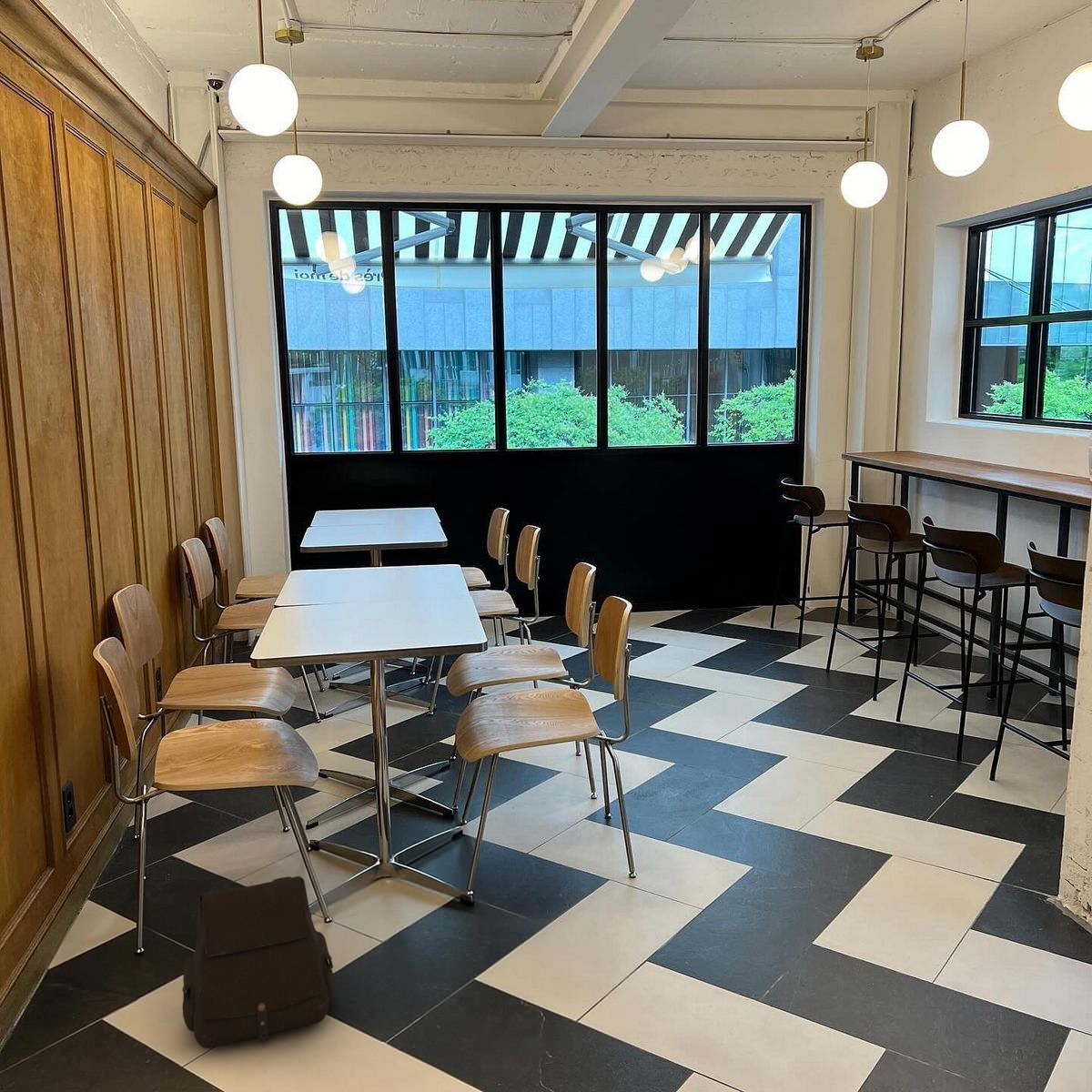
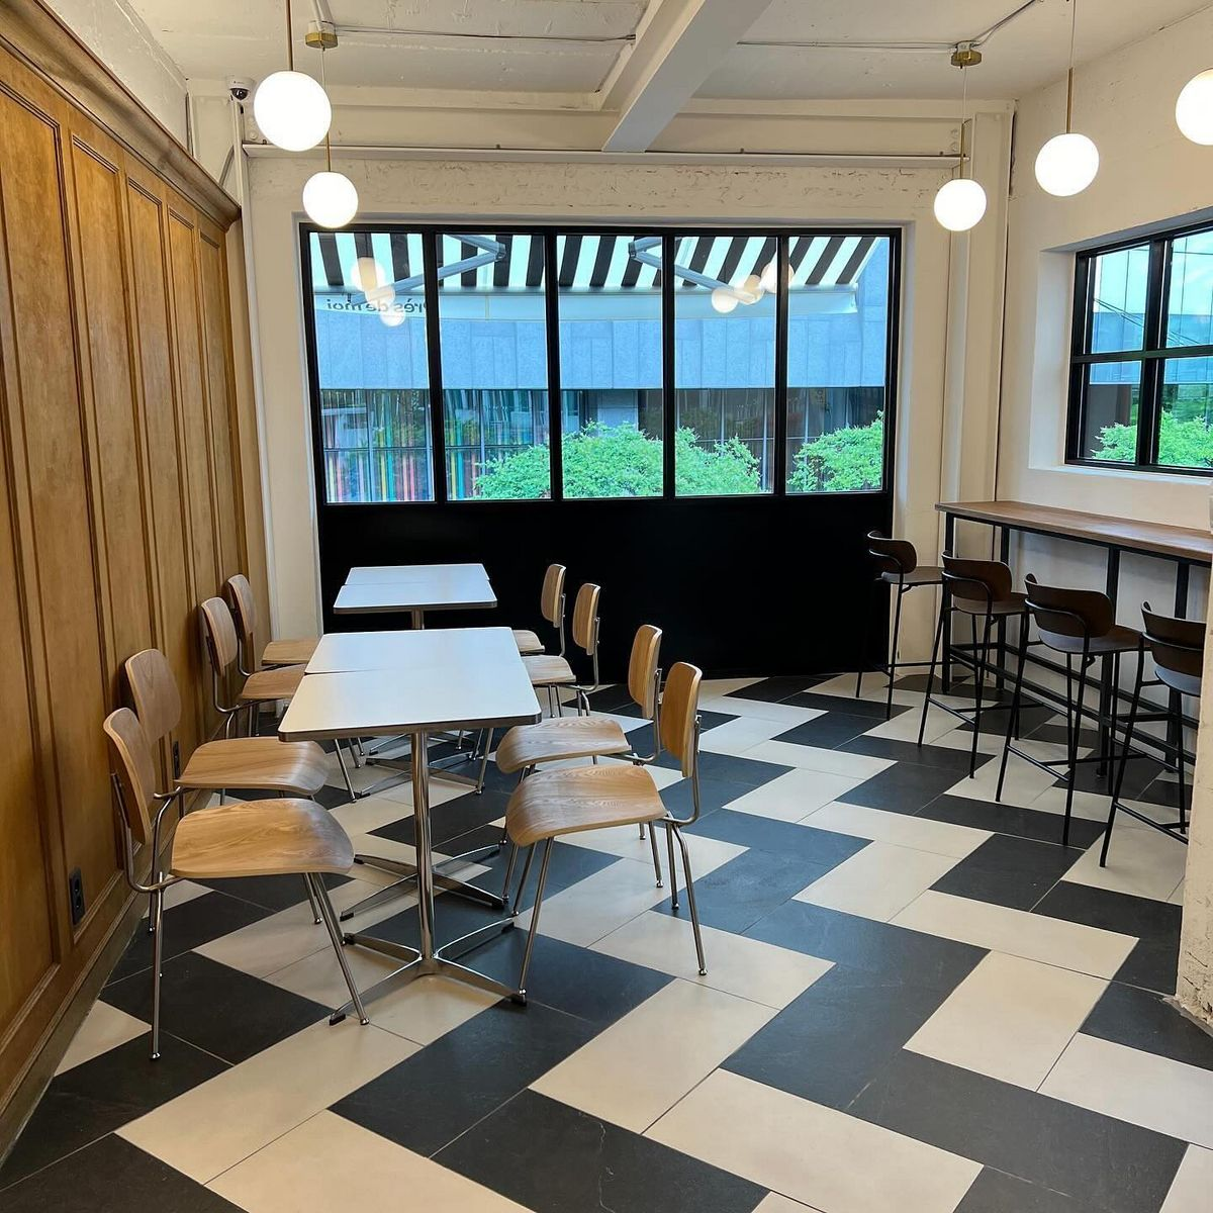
- satchel (257, 949)
